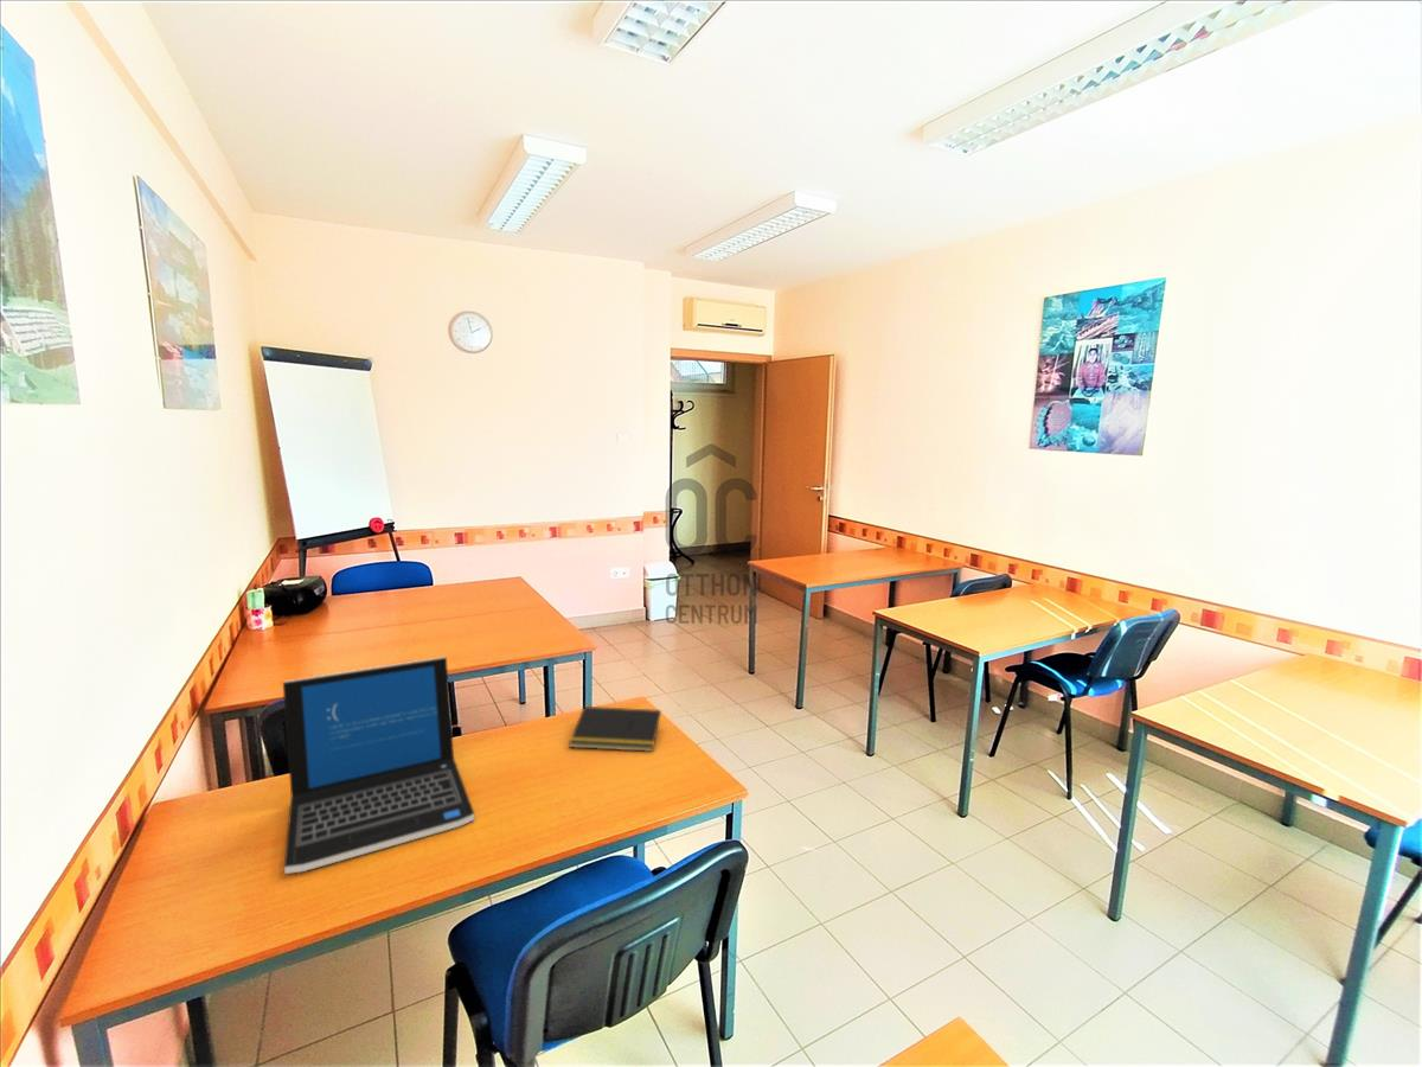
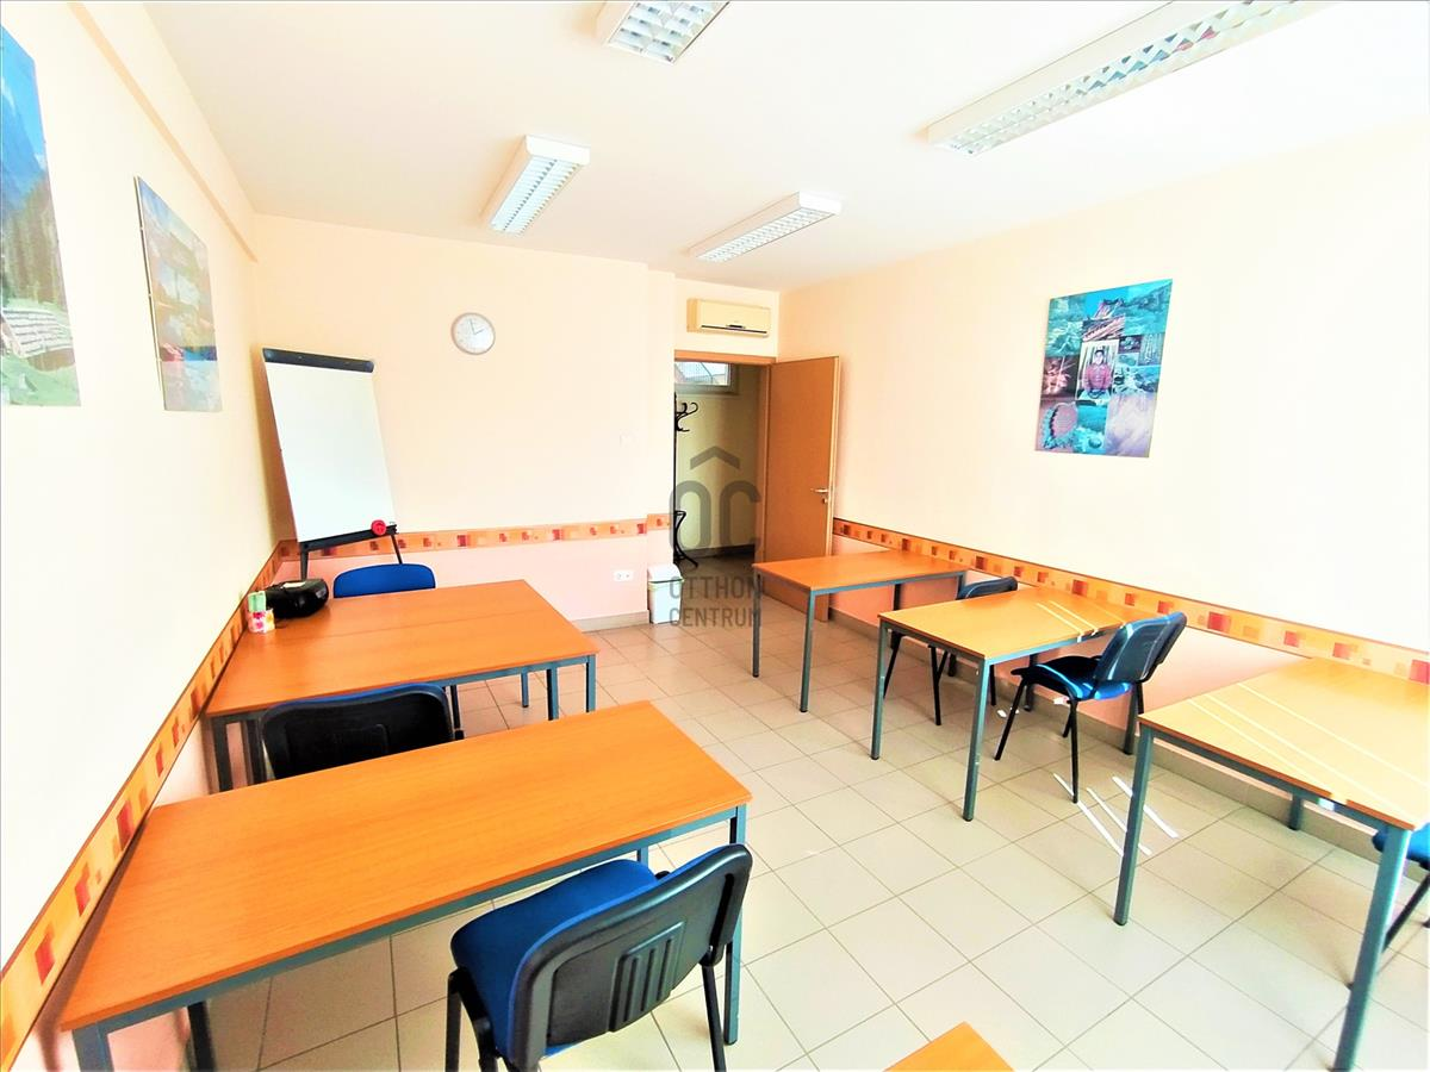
- laptop (377, 749)
- notepad (616, 727)
